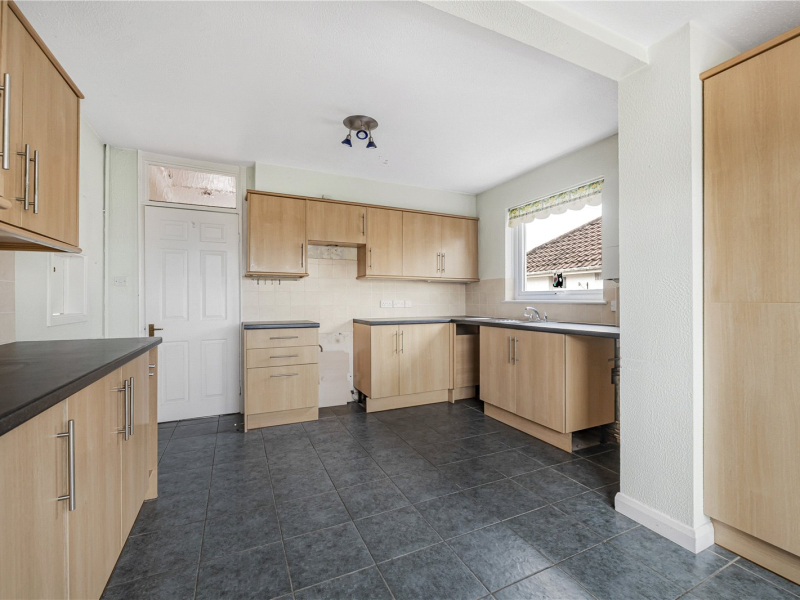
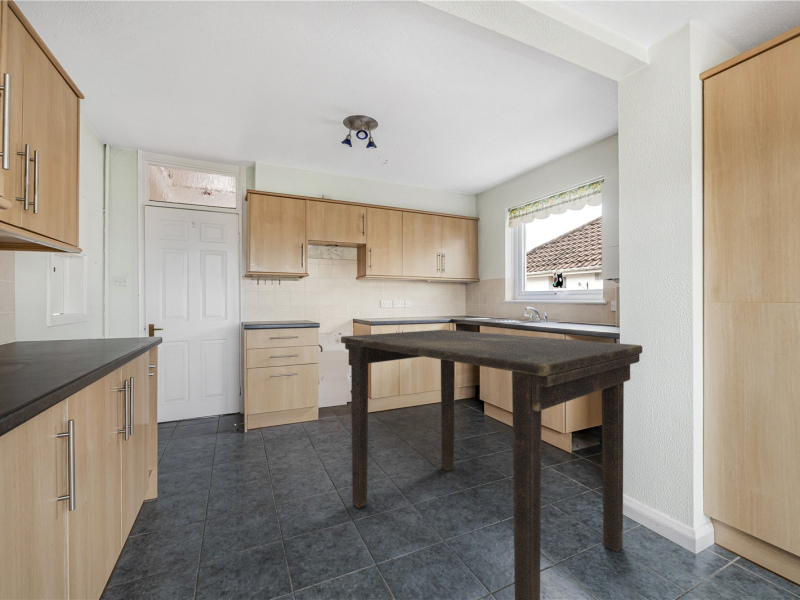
+ dining table (453, 432)
